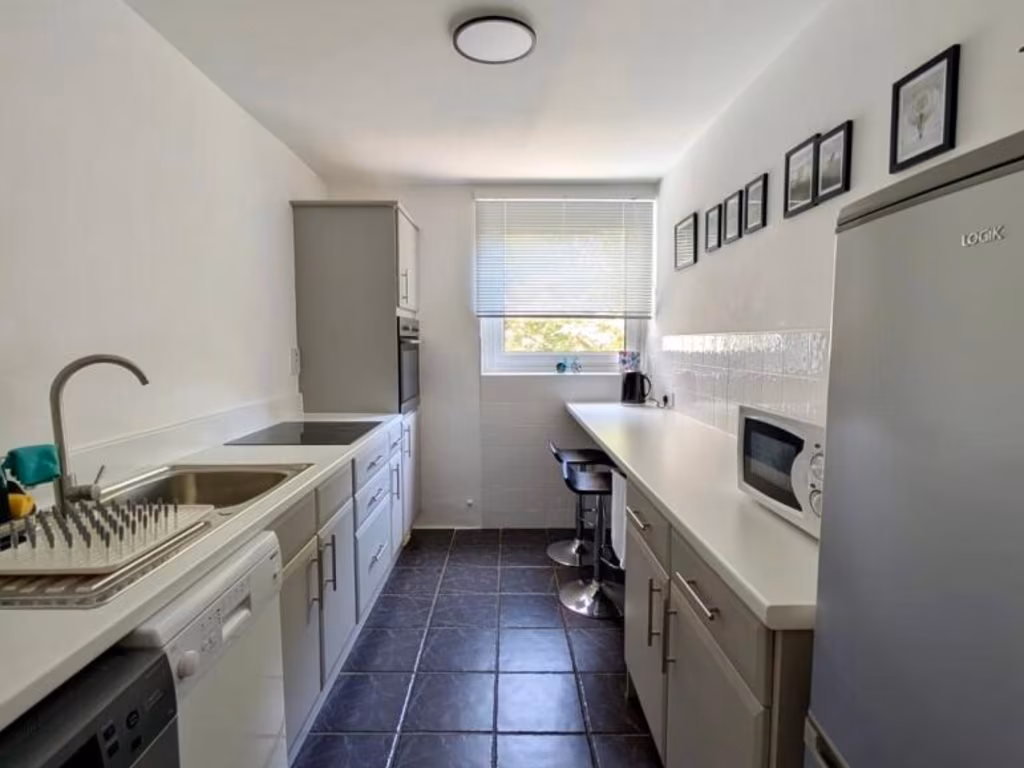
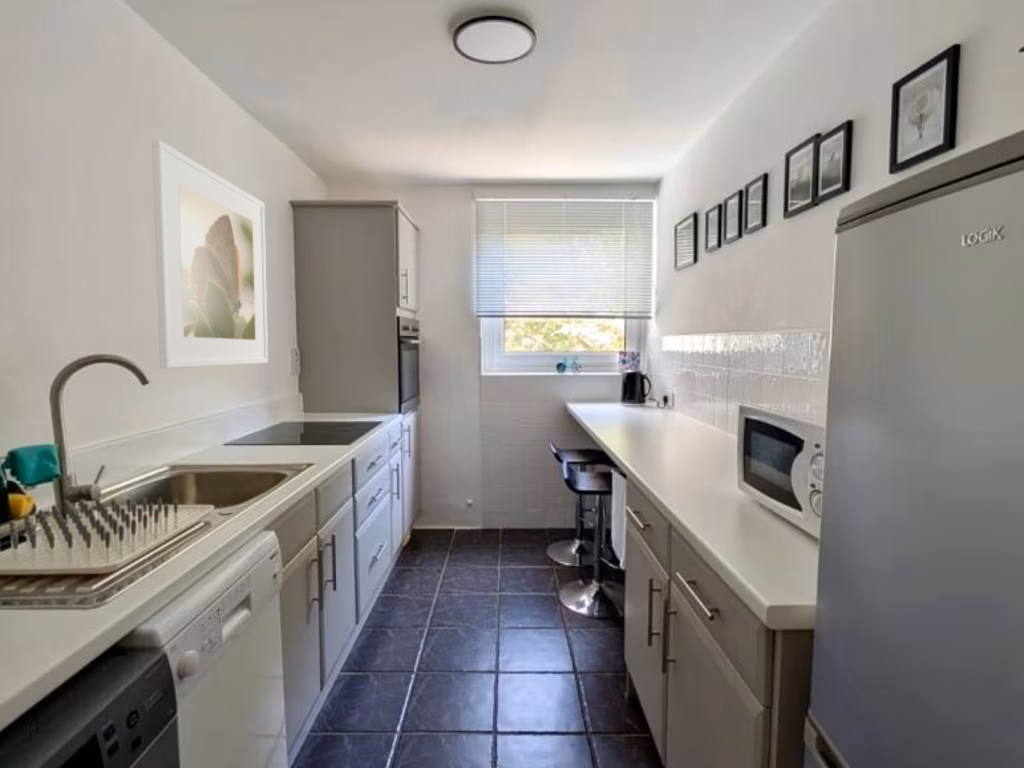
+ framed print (220, 272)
